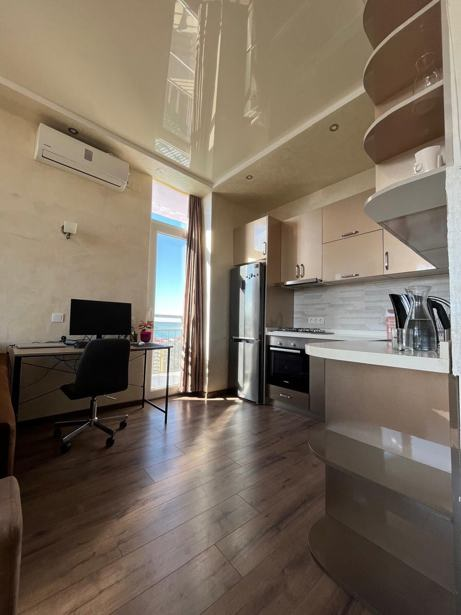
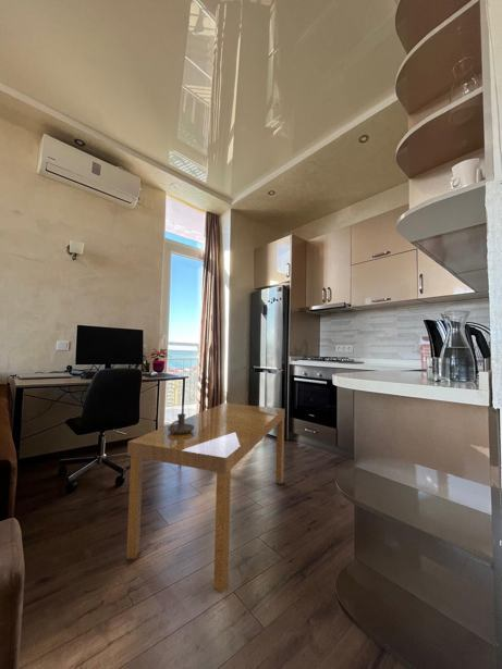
+ dining table (223, 464)
+ candle holder (180, 423)
